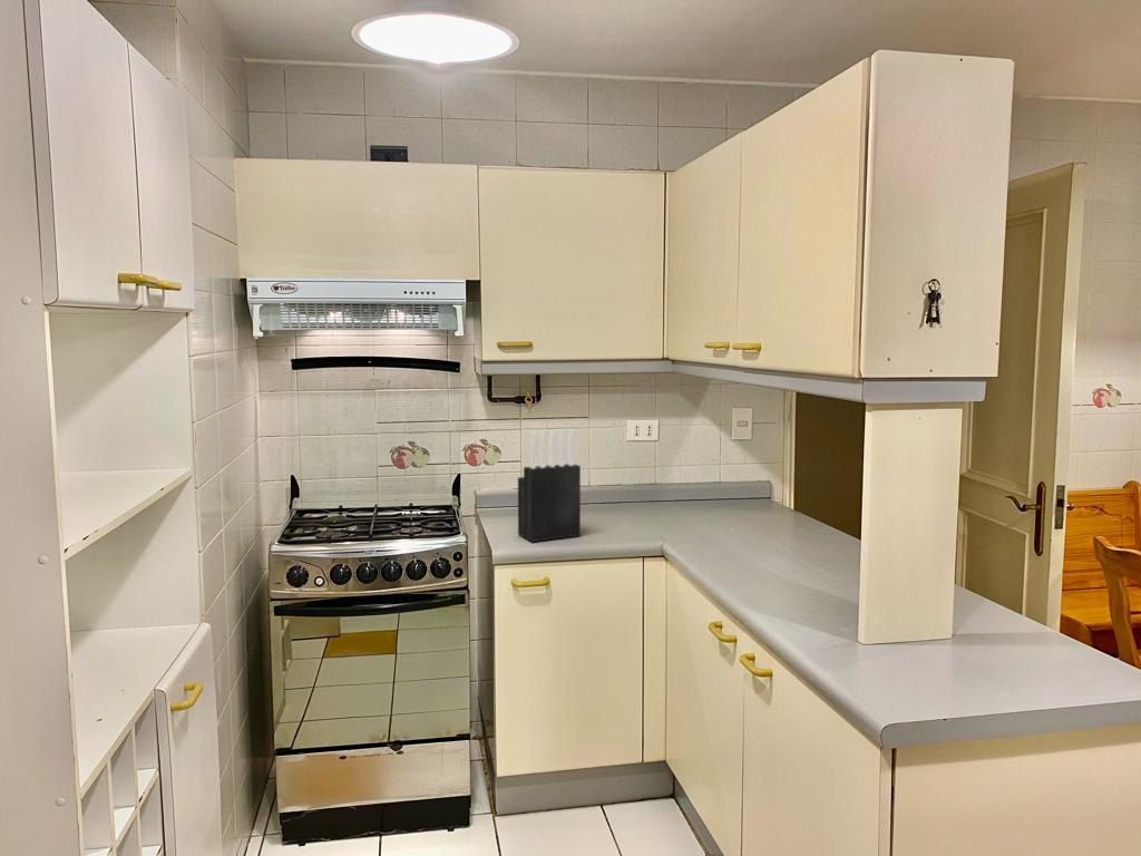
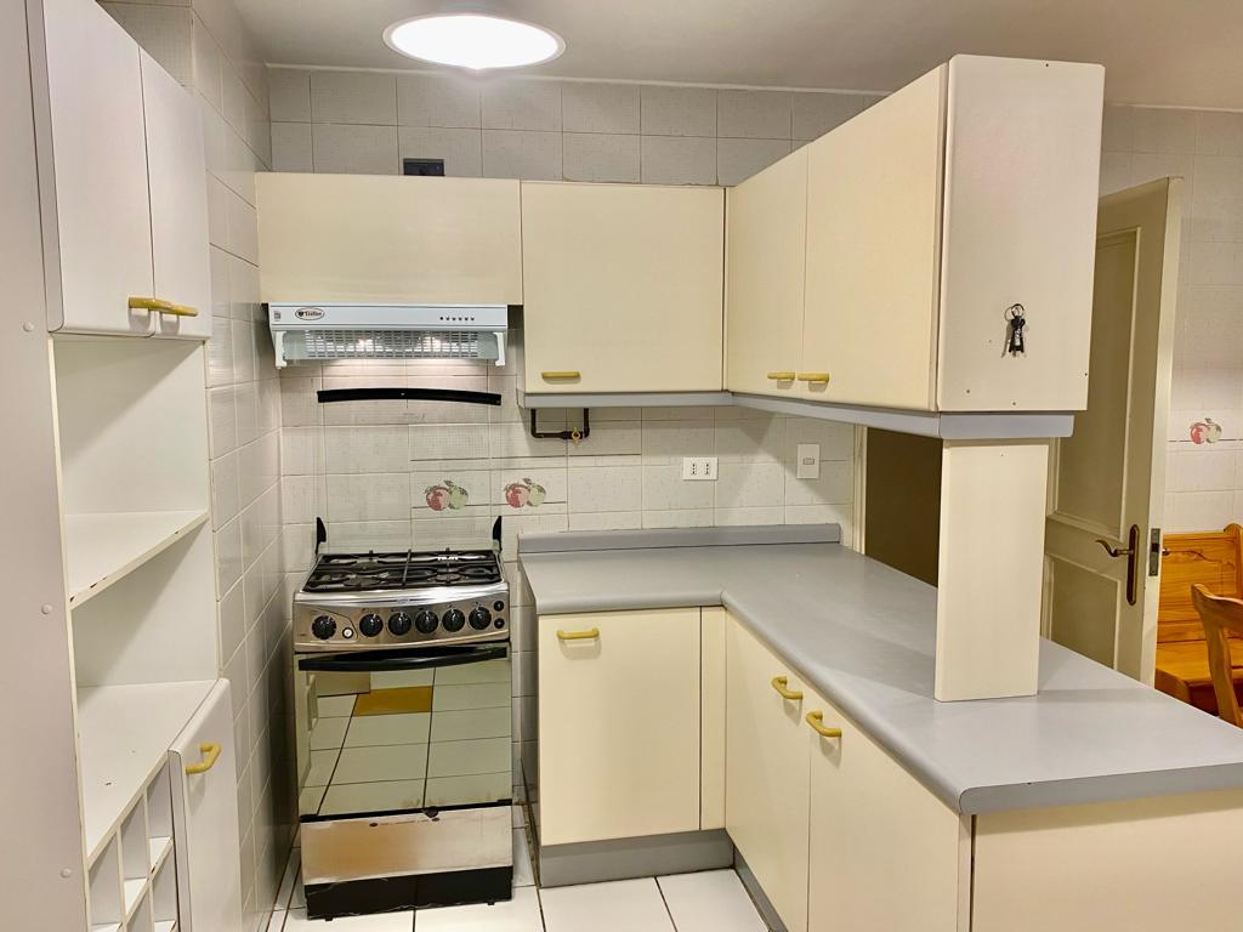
- knife block (547, 483)
